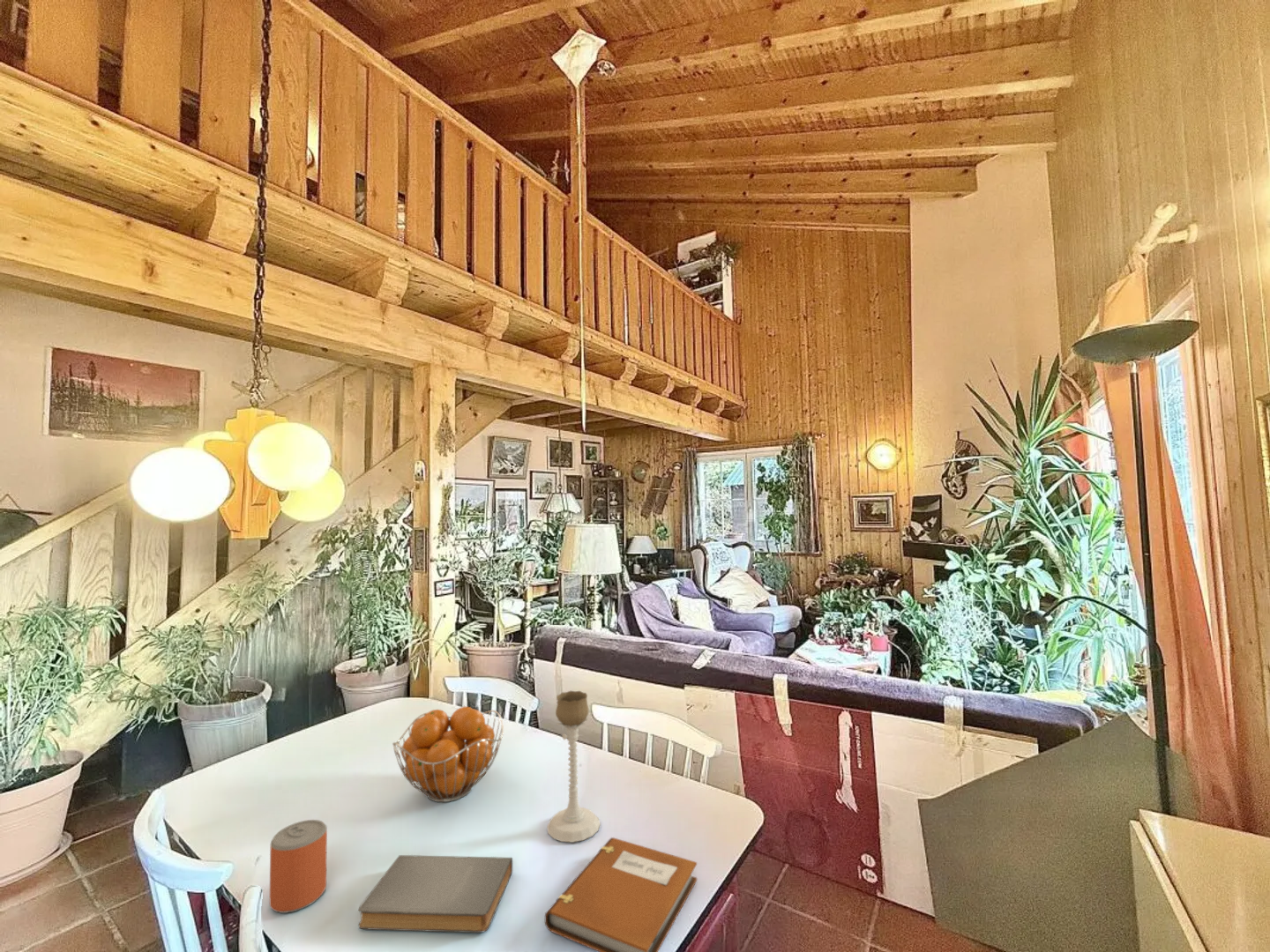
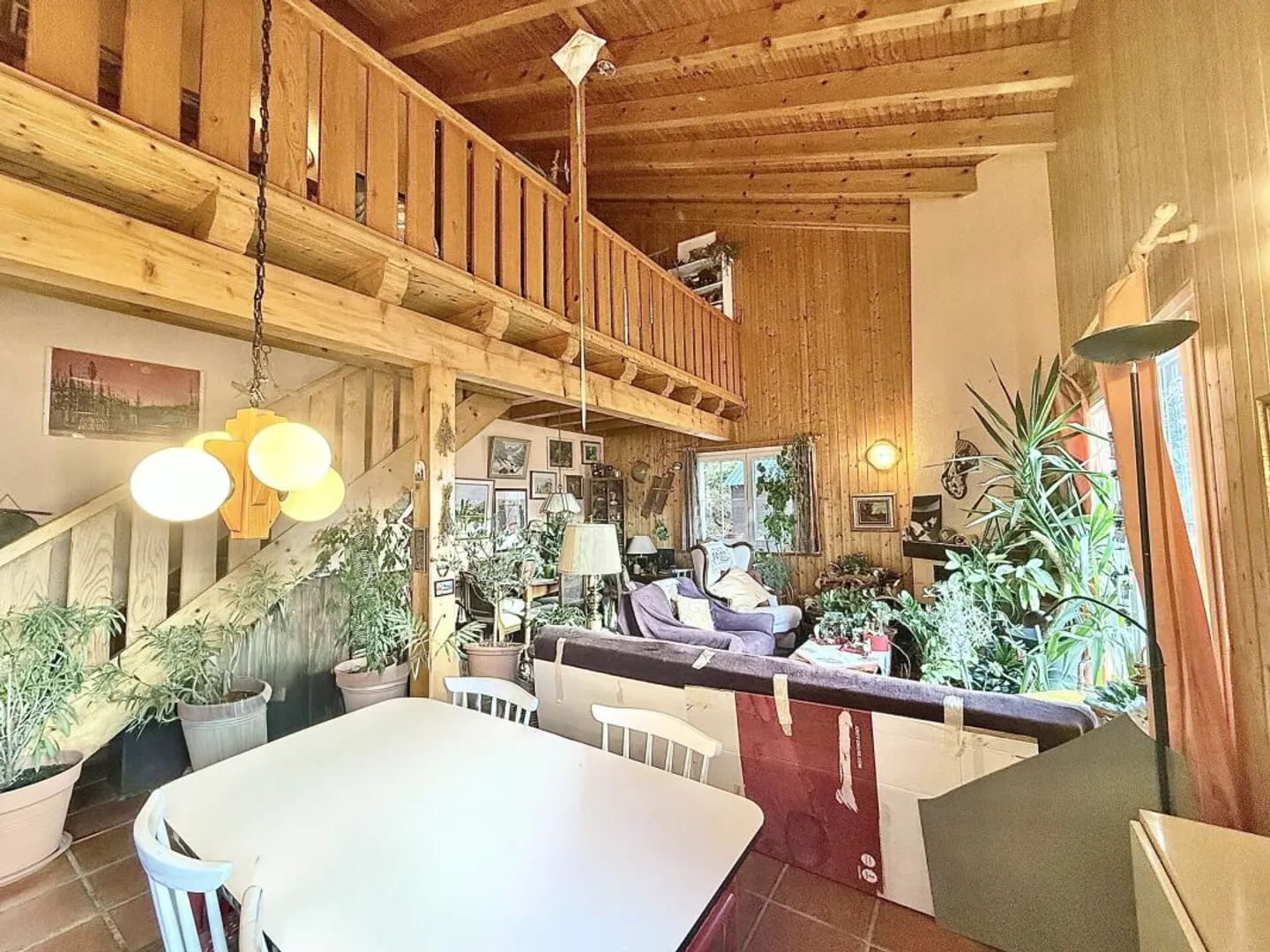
- book (439, 890)
- candle holder (572, 760)
- beverage can (298, 864)
- notebook (626, 890)
- fruit basket (450, 750)
